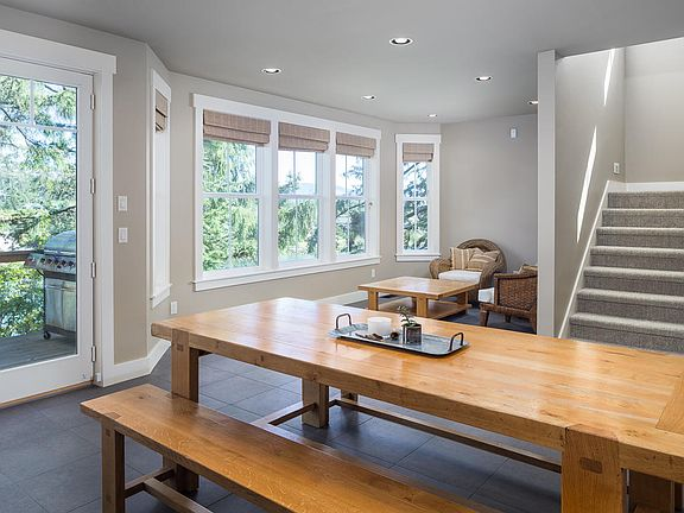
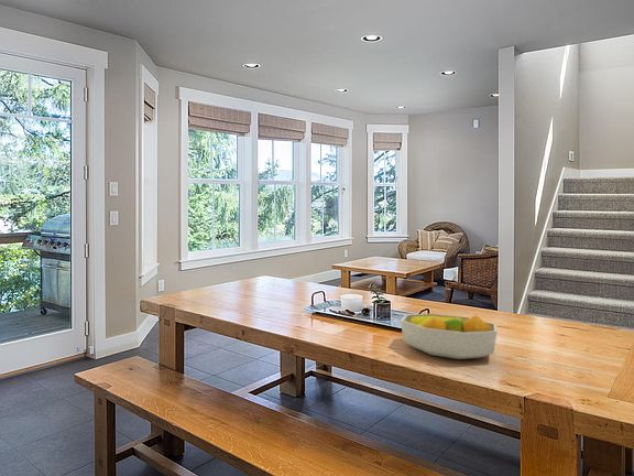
+ fruit bowl (447, 329)
